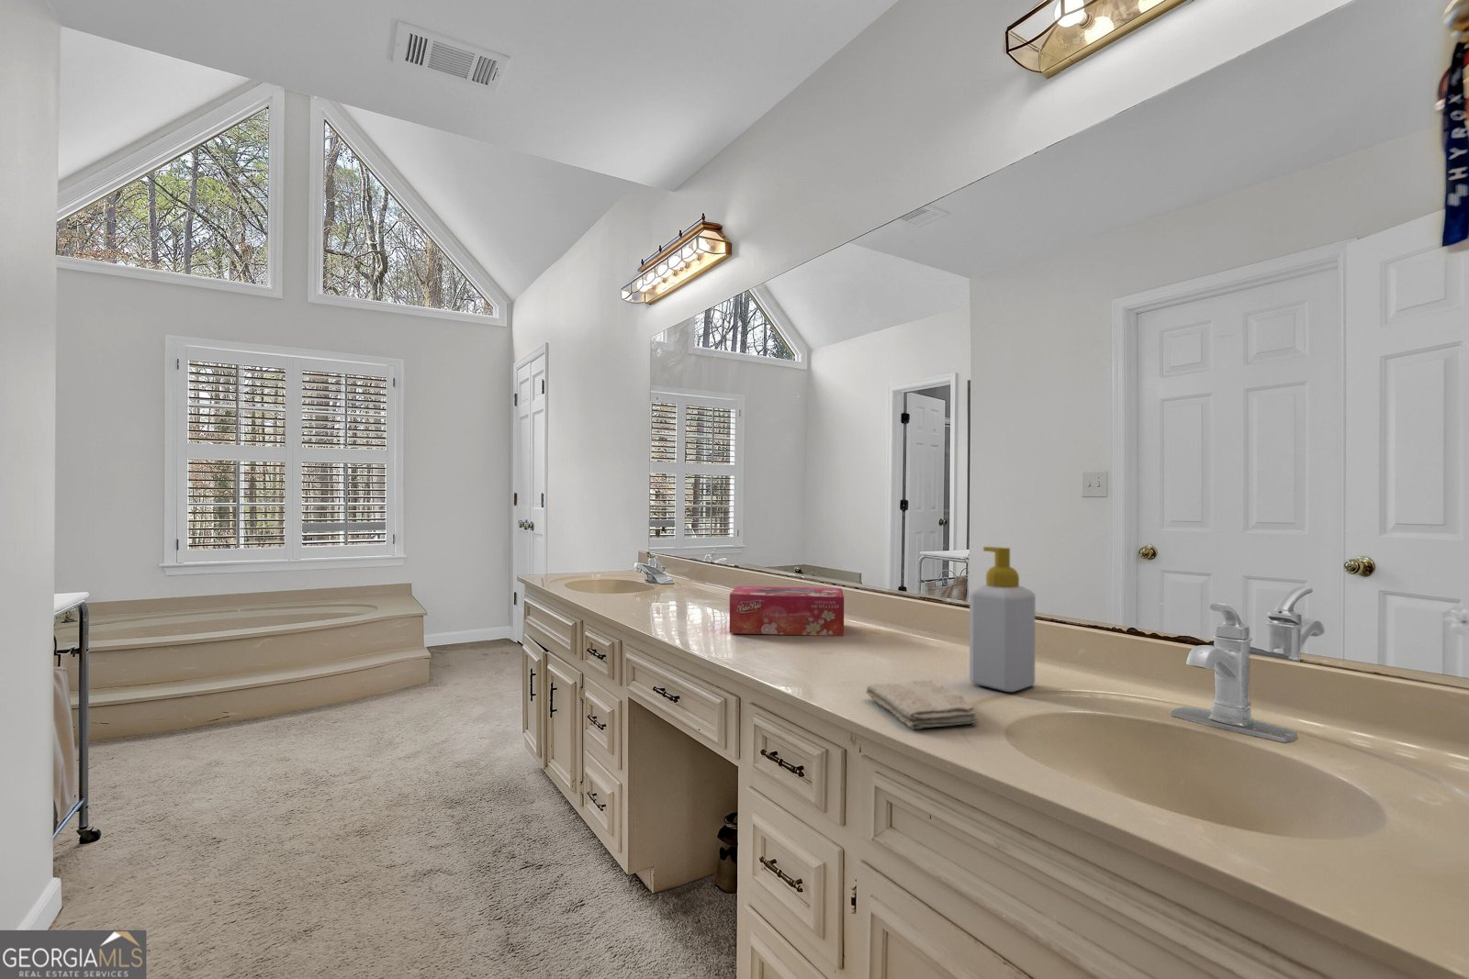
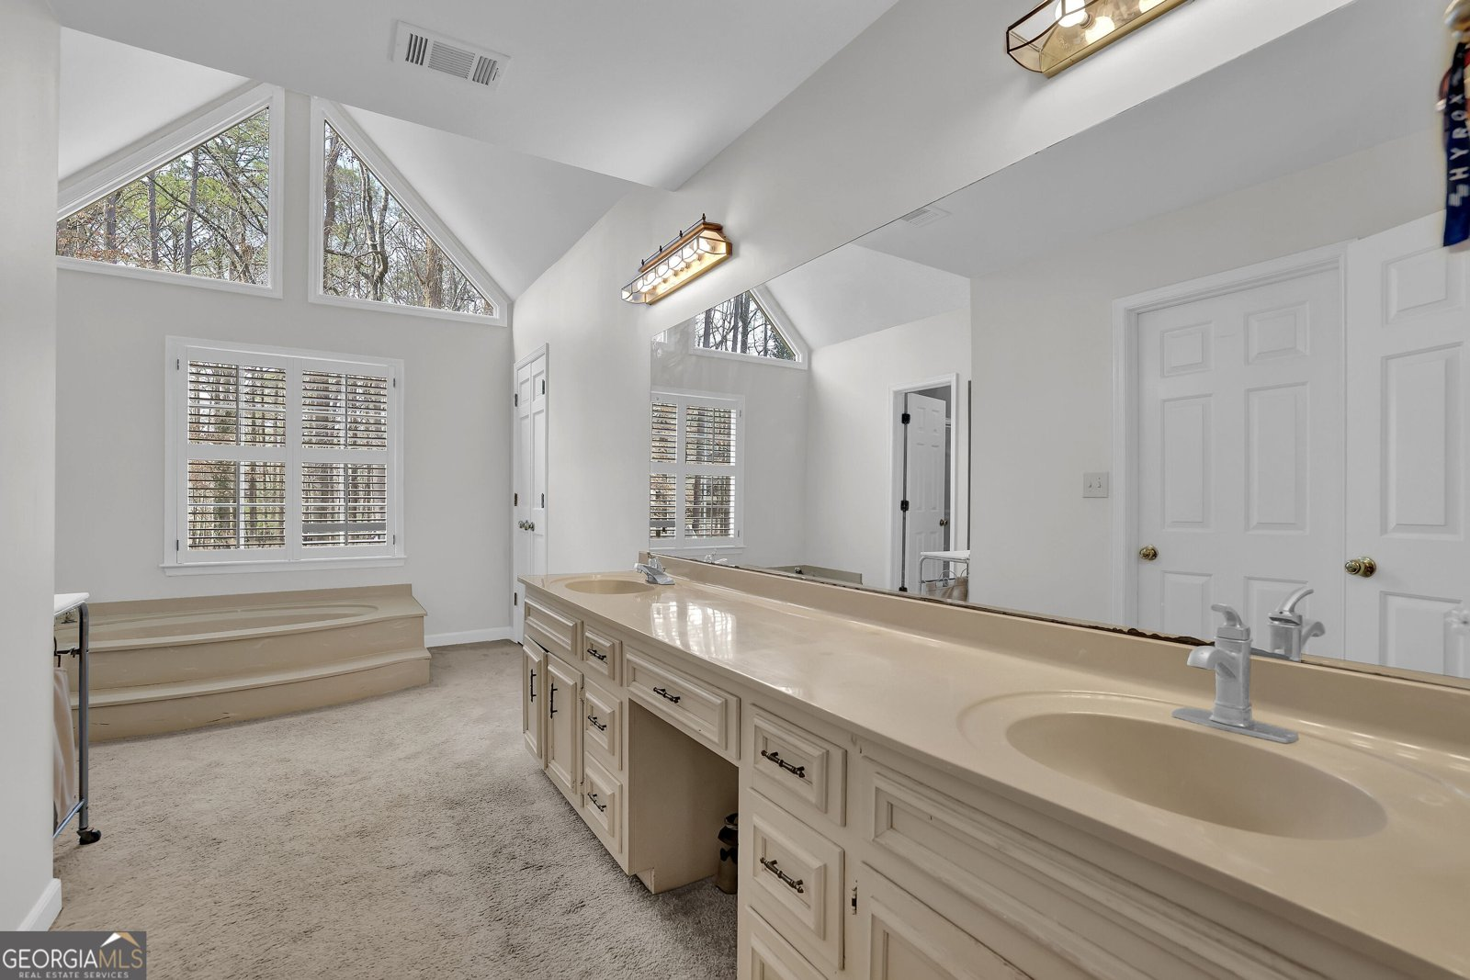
- washcloth (919, 701)
- tissue box (787, 610)
- soap bottle (1001, 615)
